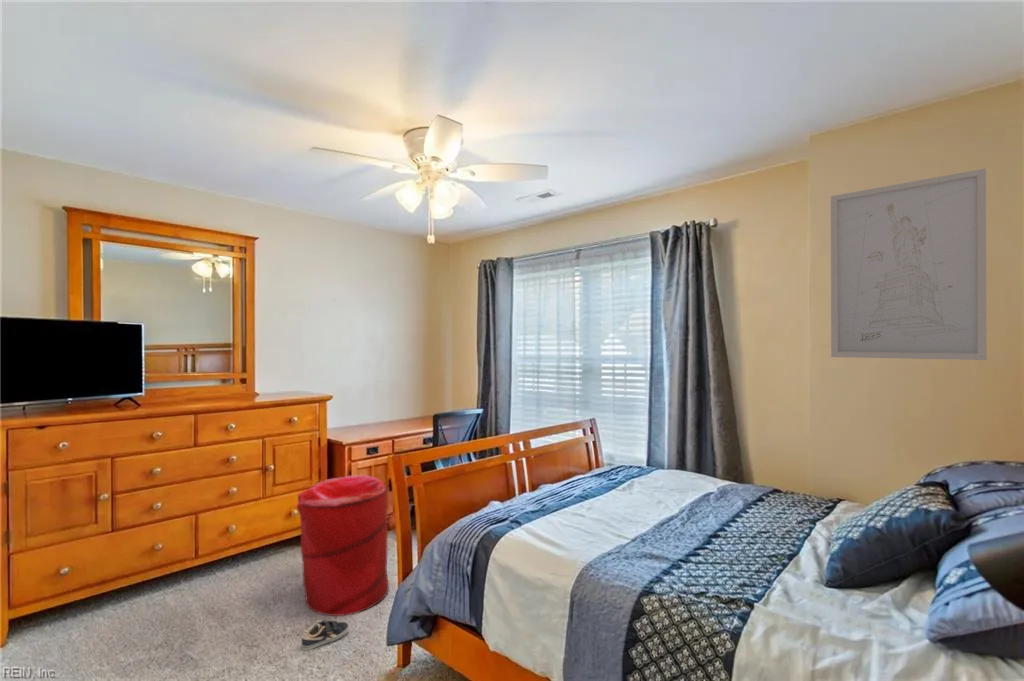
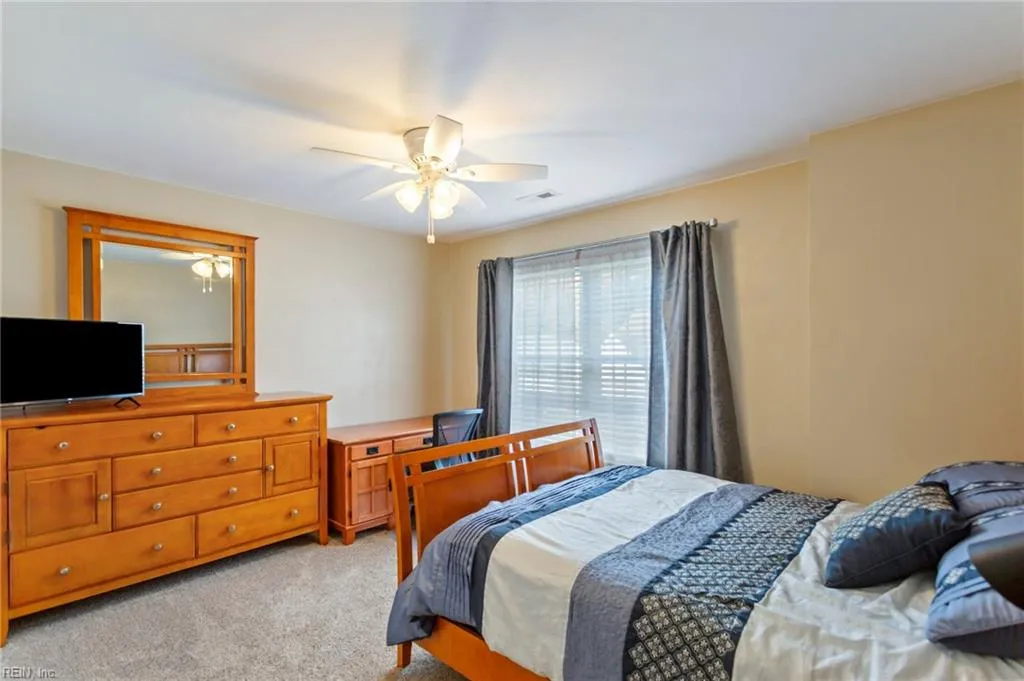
- wall art (902, 271)
- sneaker (326, 630)
- laundry hamper (344, 539)
